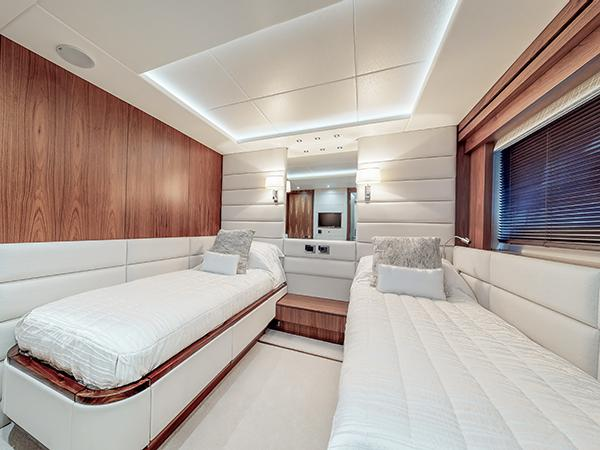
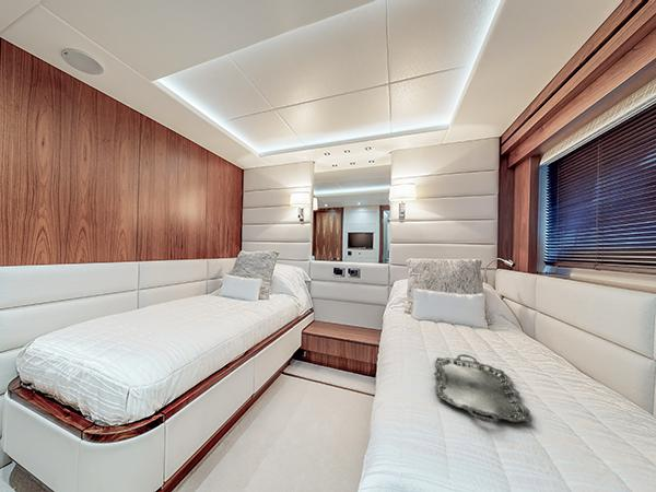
+ serving tray (473, 383)
